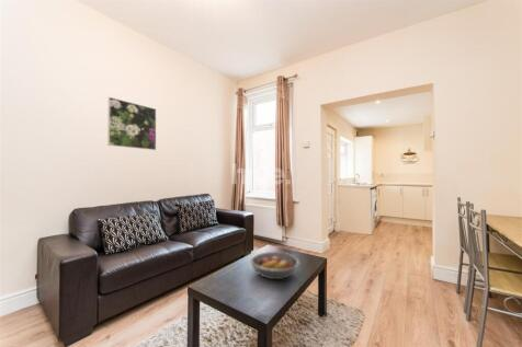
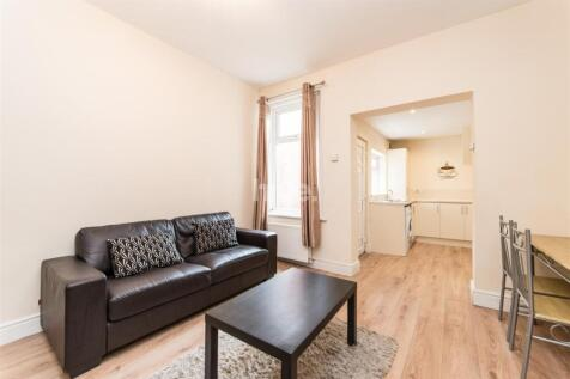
- fruit bowl (274, 265)
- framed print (134, 125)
